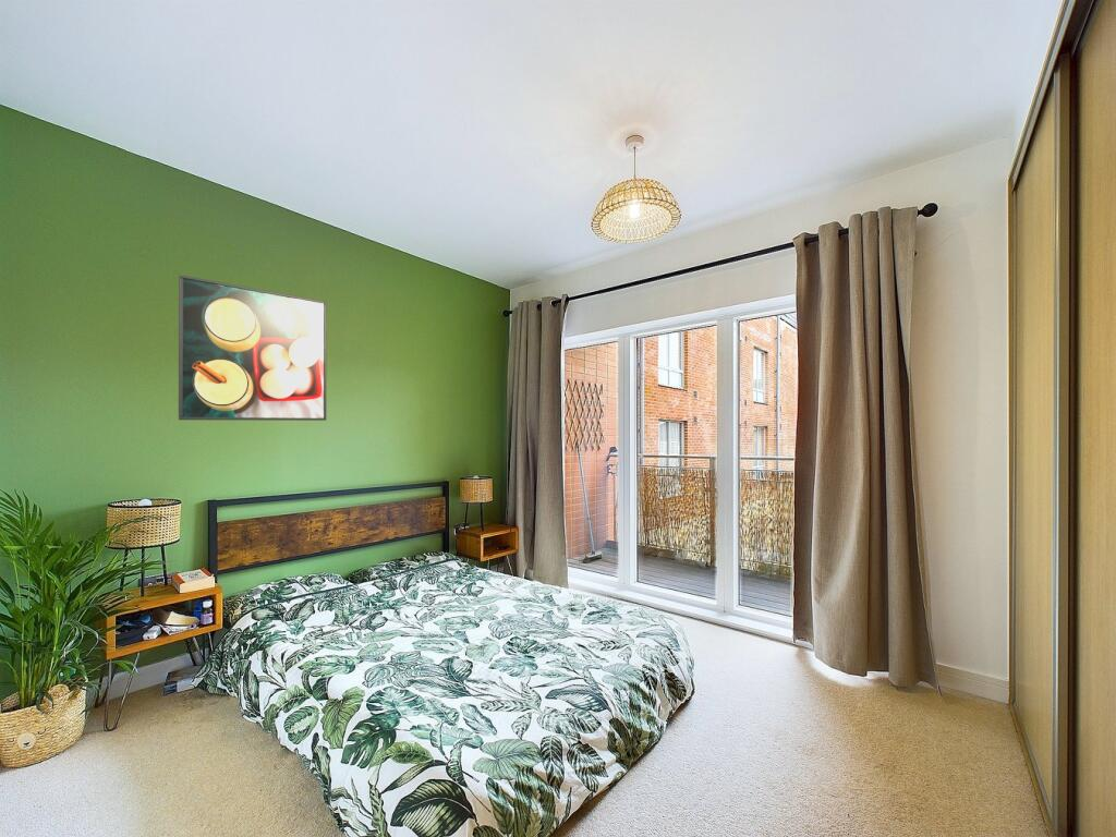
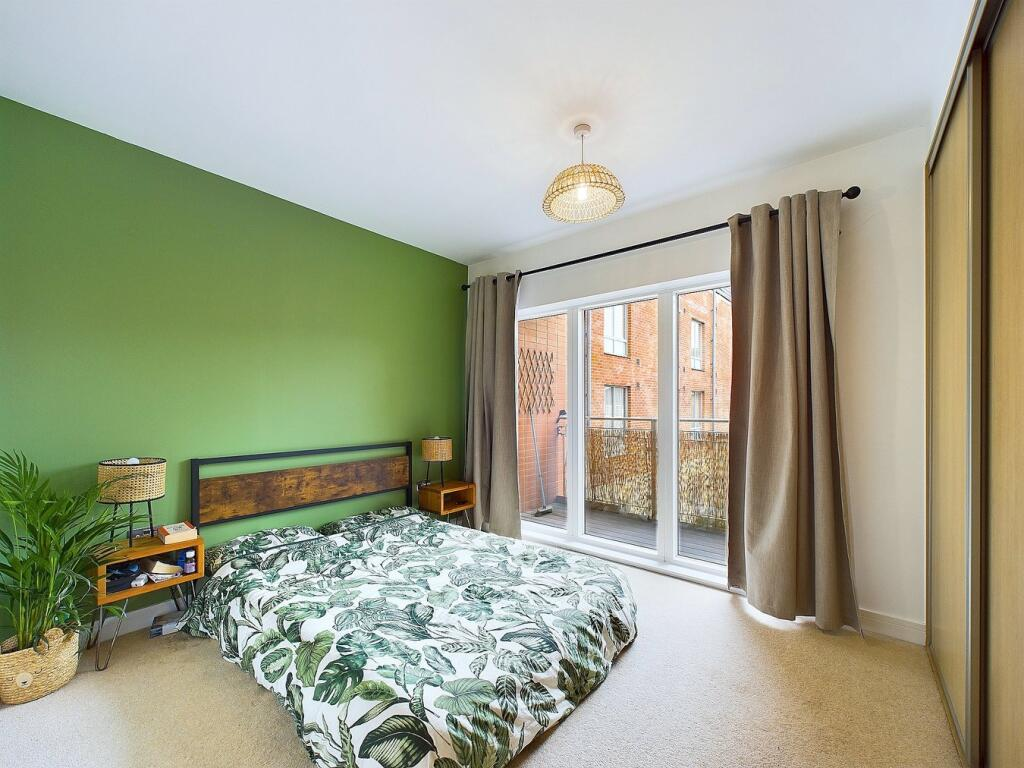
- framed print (259, 354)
